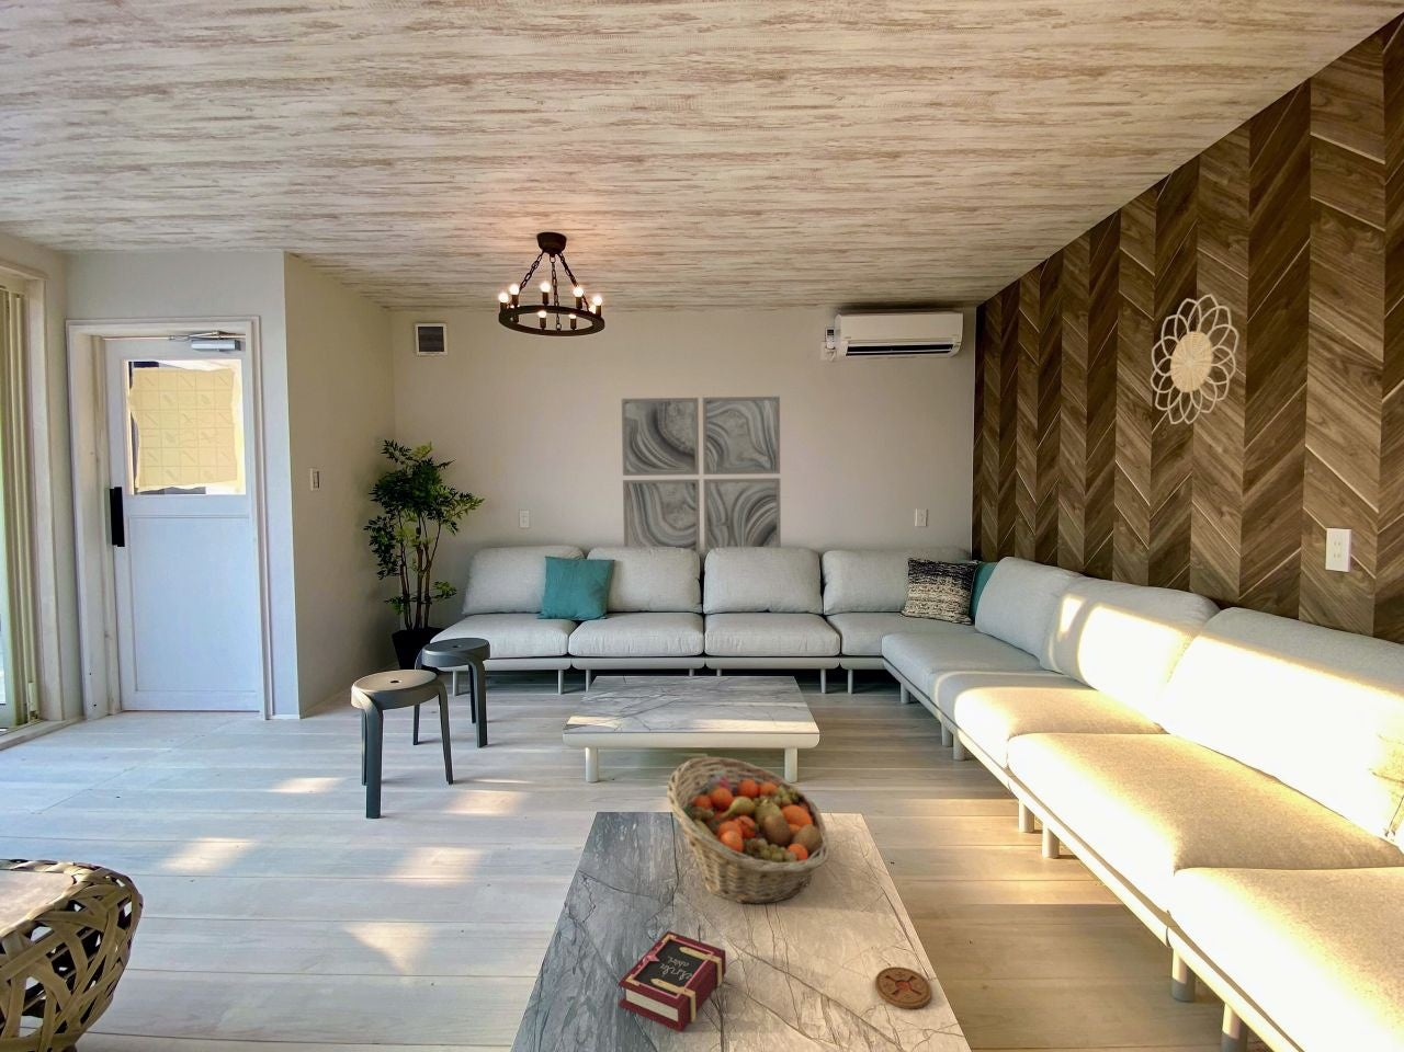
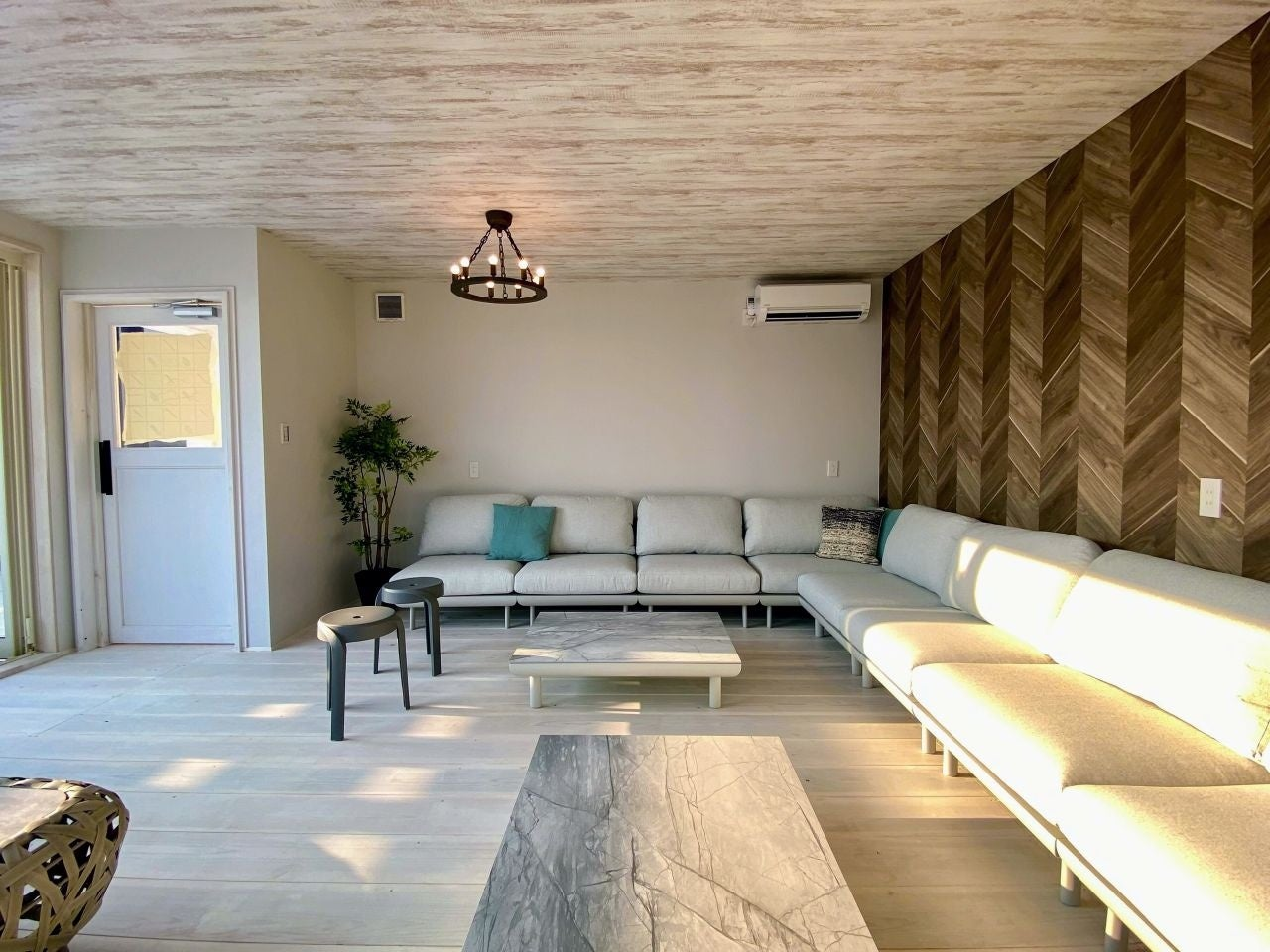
- wall art (703, 478)
- decorative wall piece (1192, 360)
- coaster (903, 986)
- book (674, 977)
- fruit basket (748, 822)
